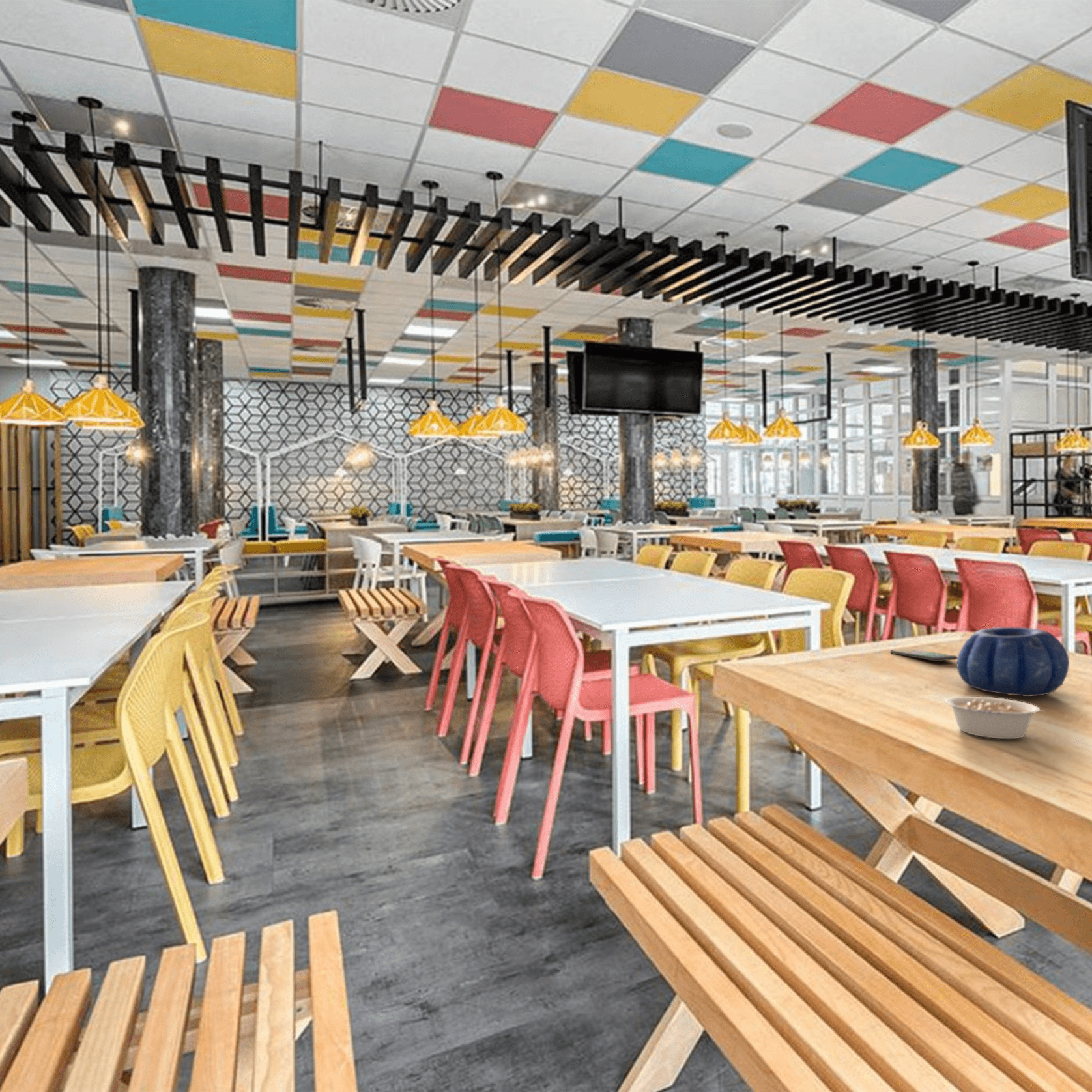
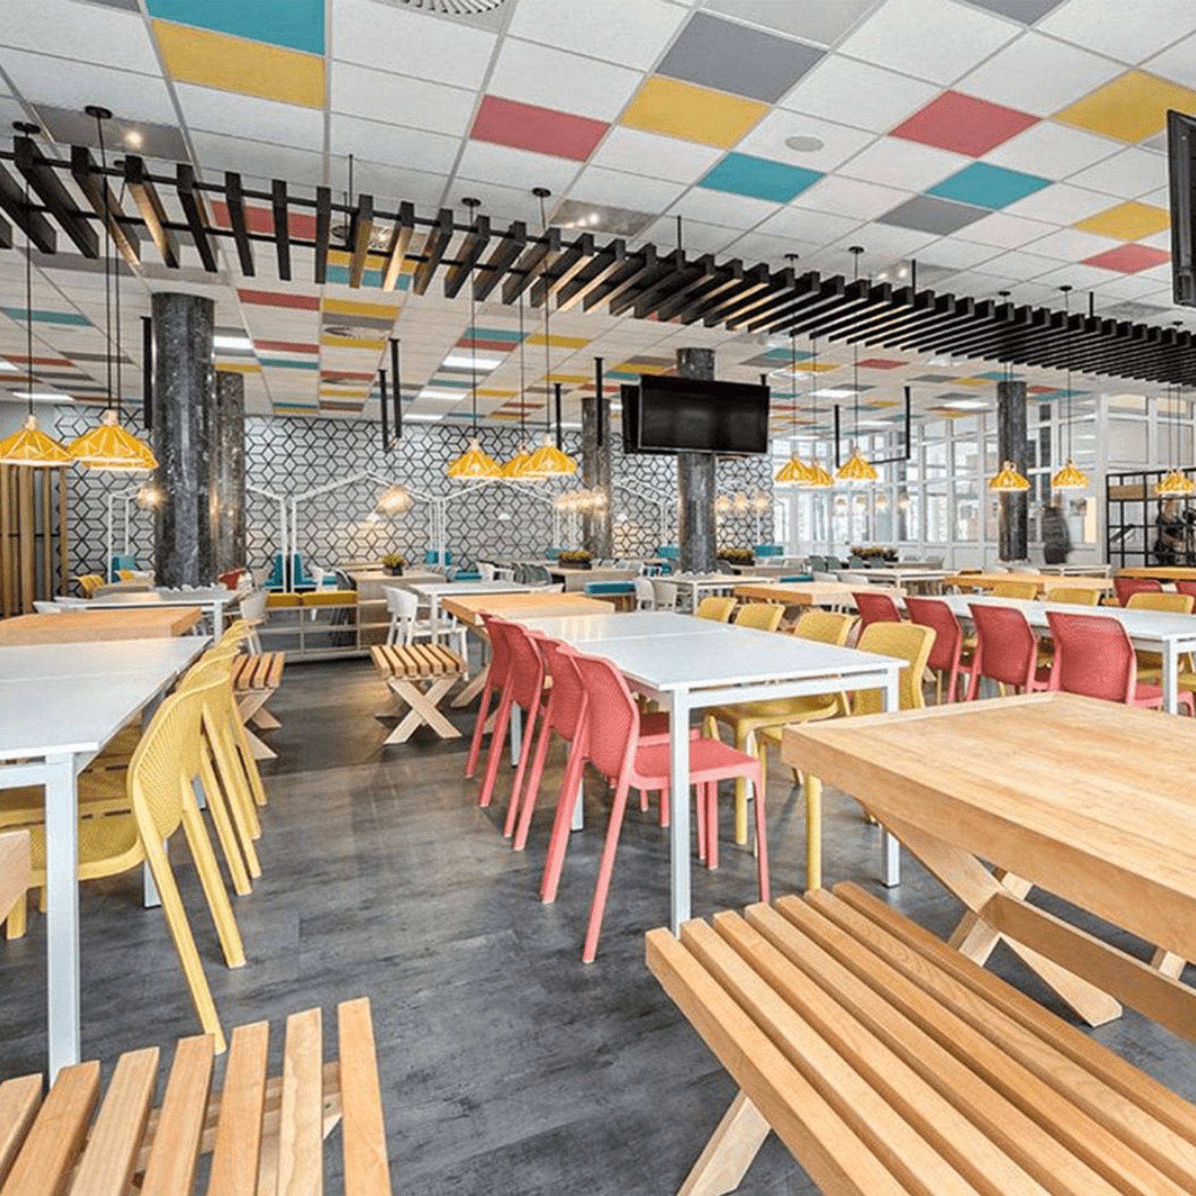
- smartphone (923, 654)
- decorative bowl (1011, 659)
- legume (995, 715)
